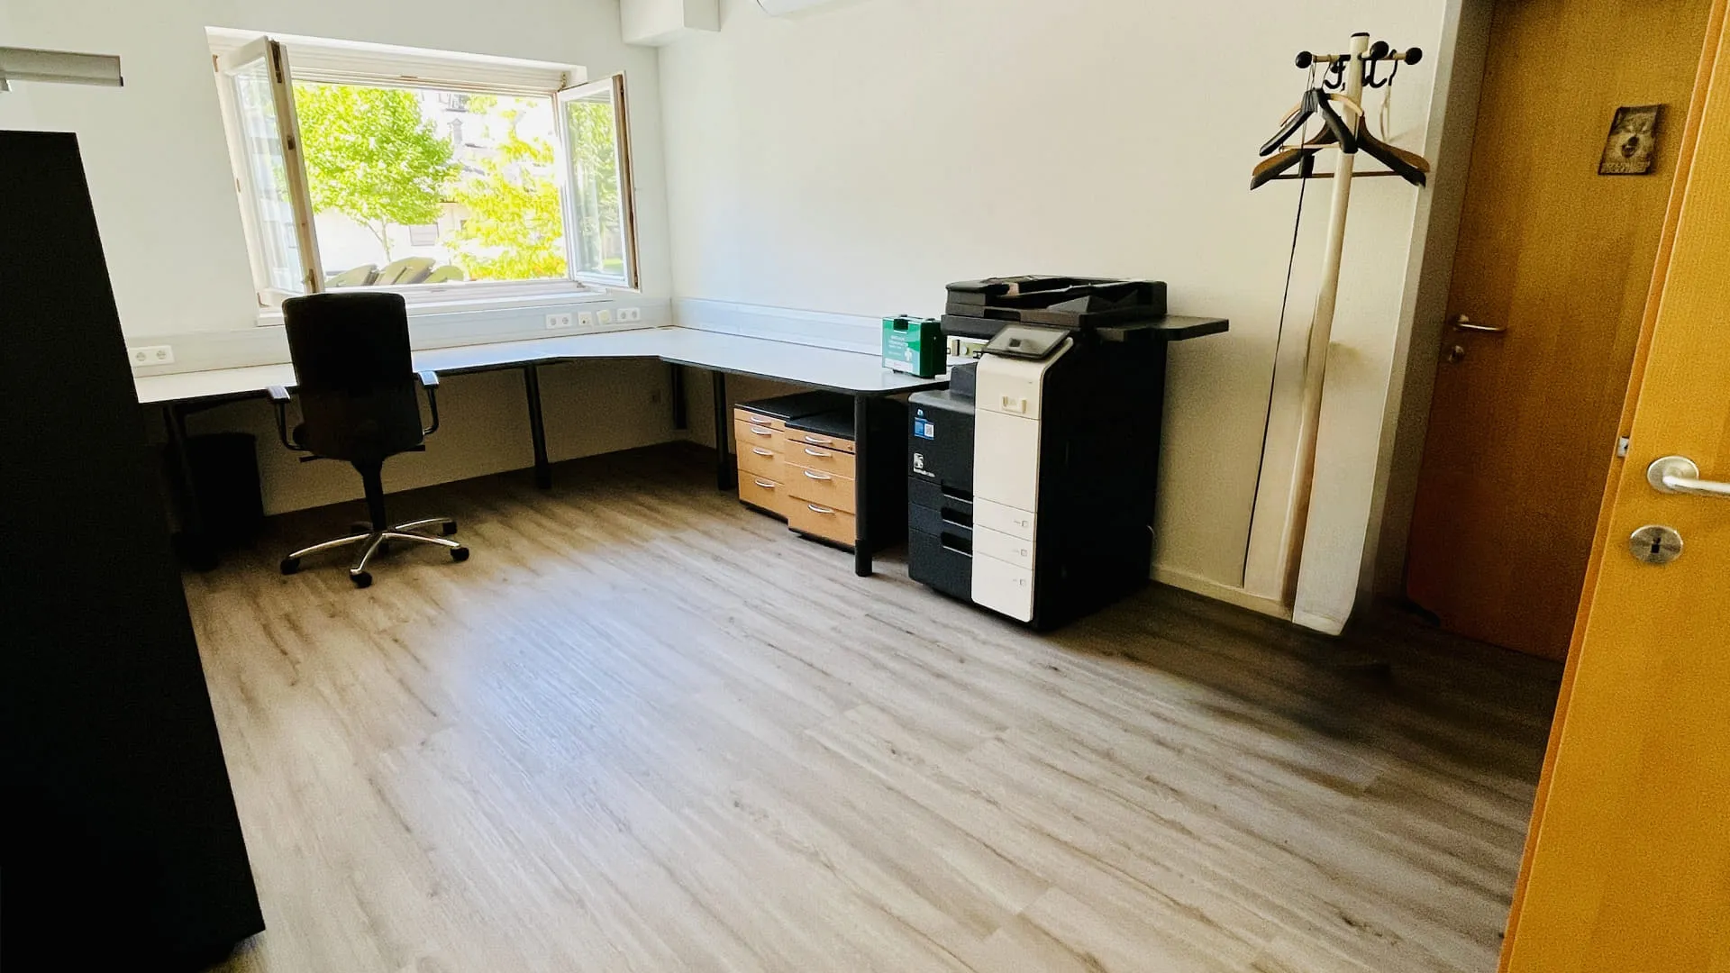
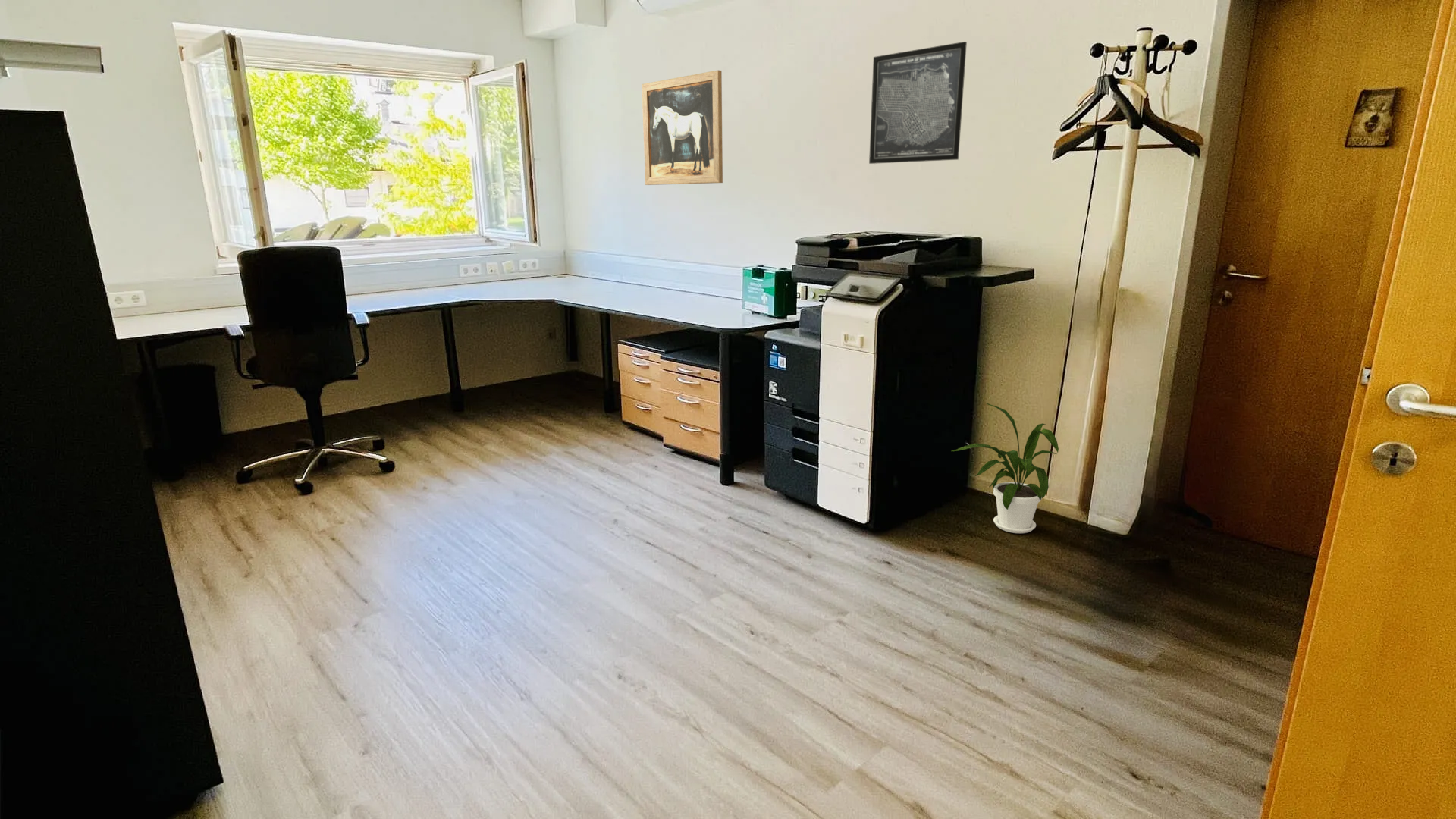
+ wall art (915, 106)
+ house plant (1015, 469)
+ wall art (680, 131)
